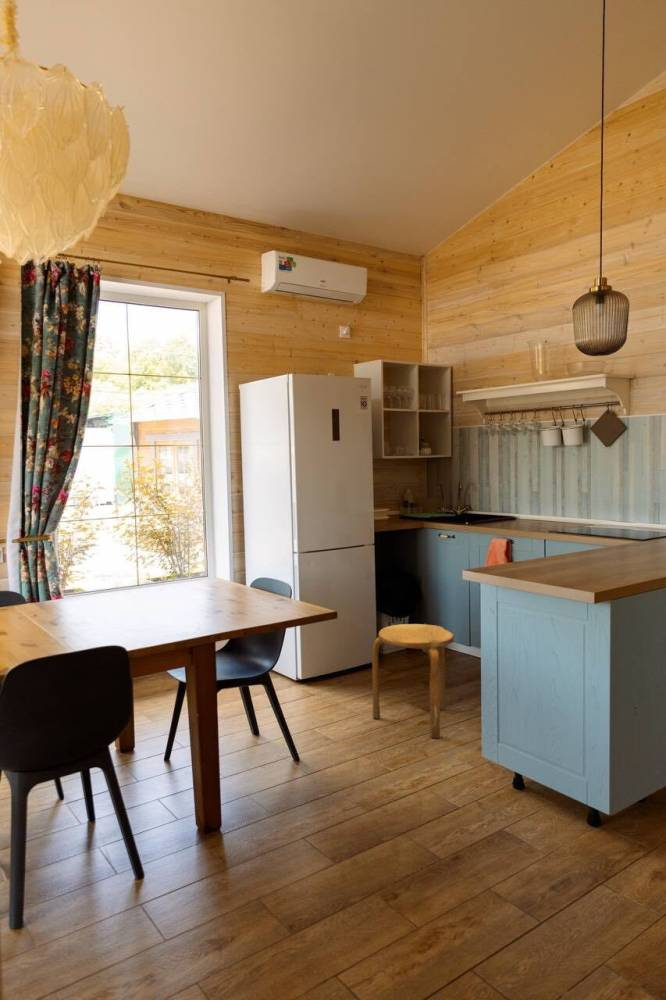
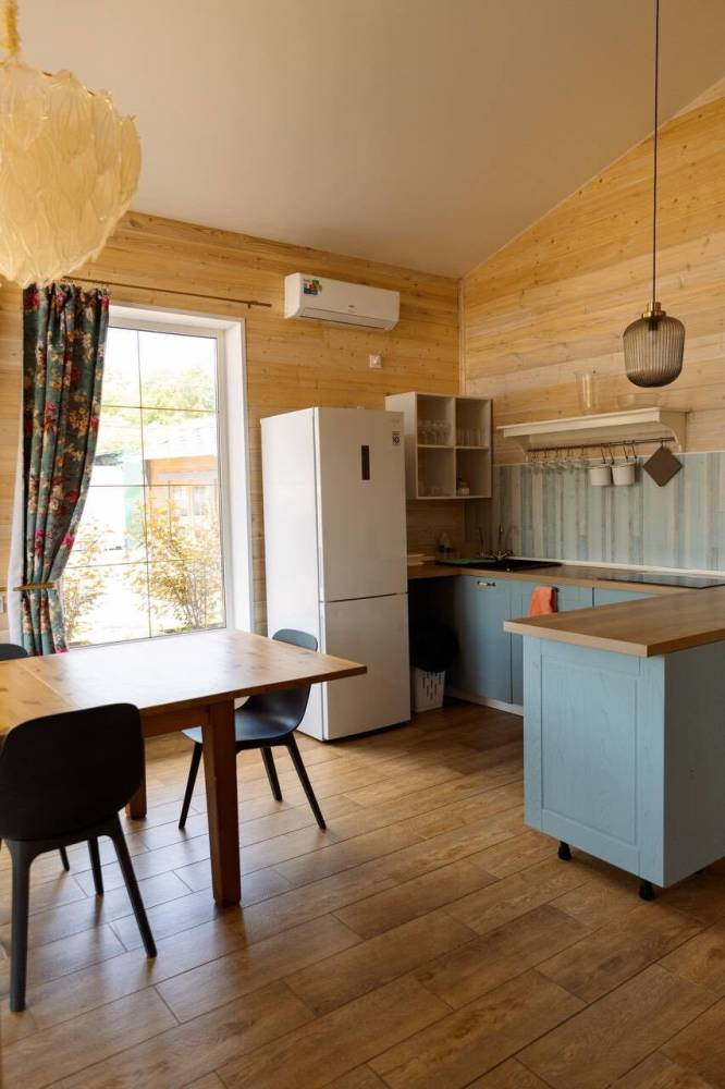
- stool (430, 675)
